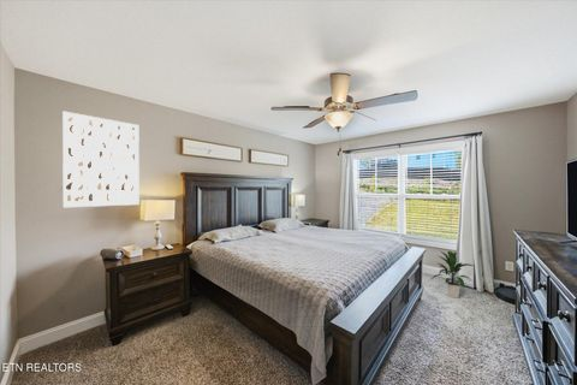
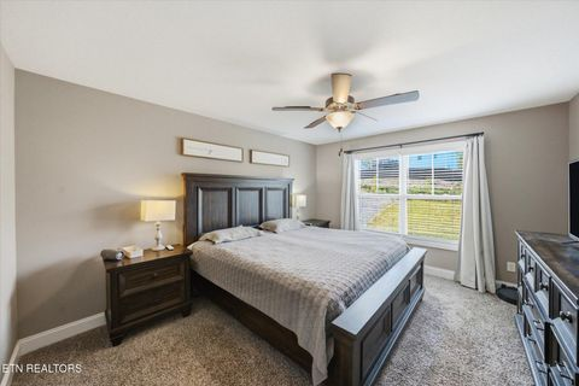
- wall art (103, 162)
- indoor plant (451, 271)
